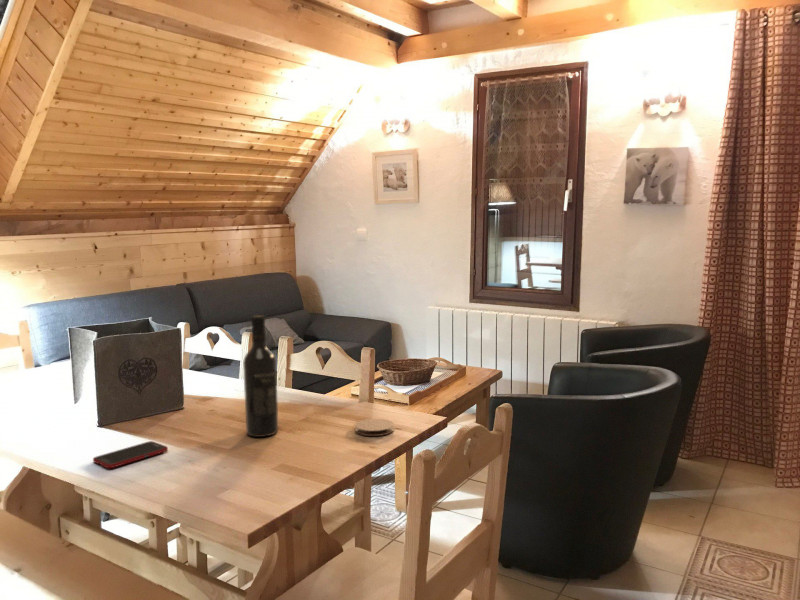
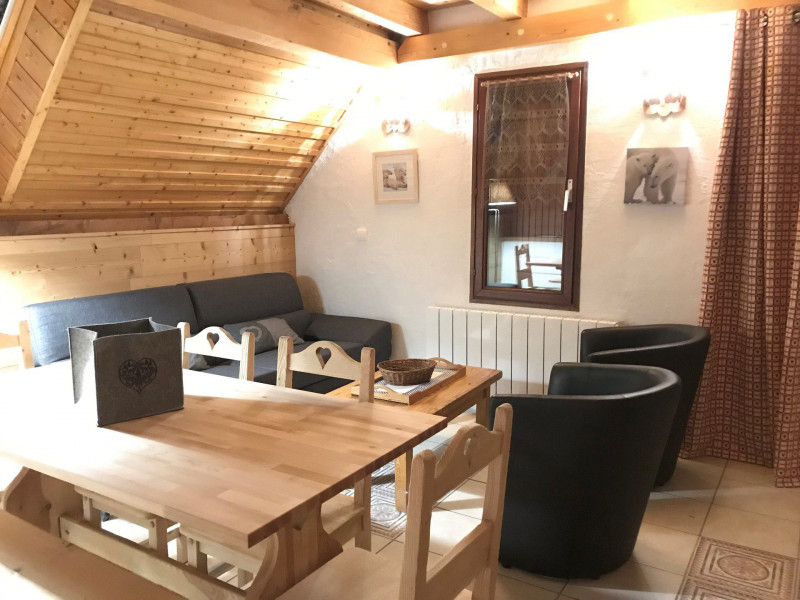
- wine bottle (260, 375)
- cell phone (131, 454)
- coaster (374, 427)
